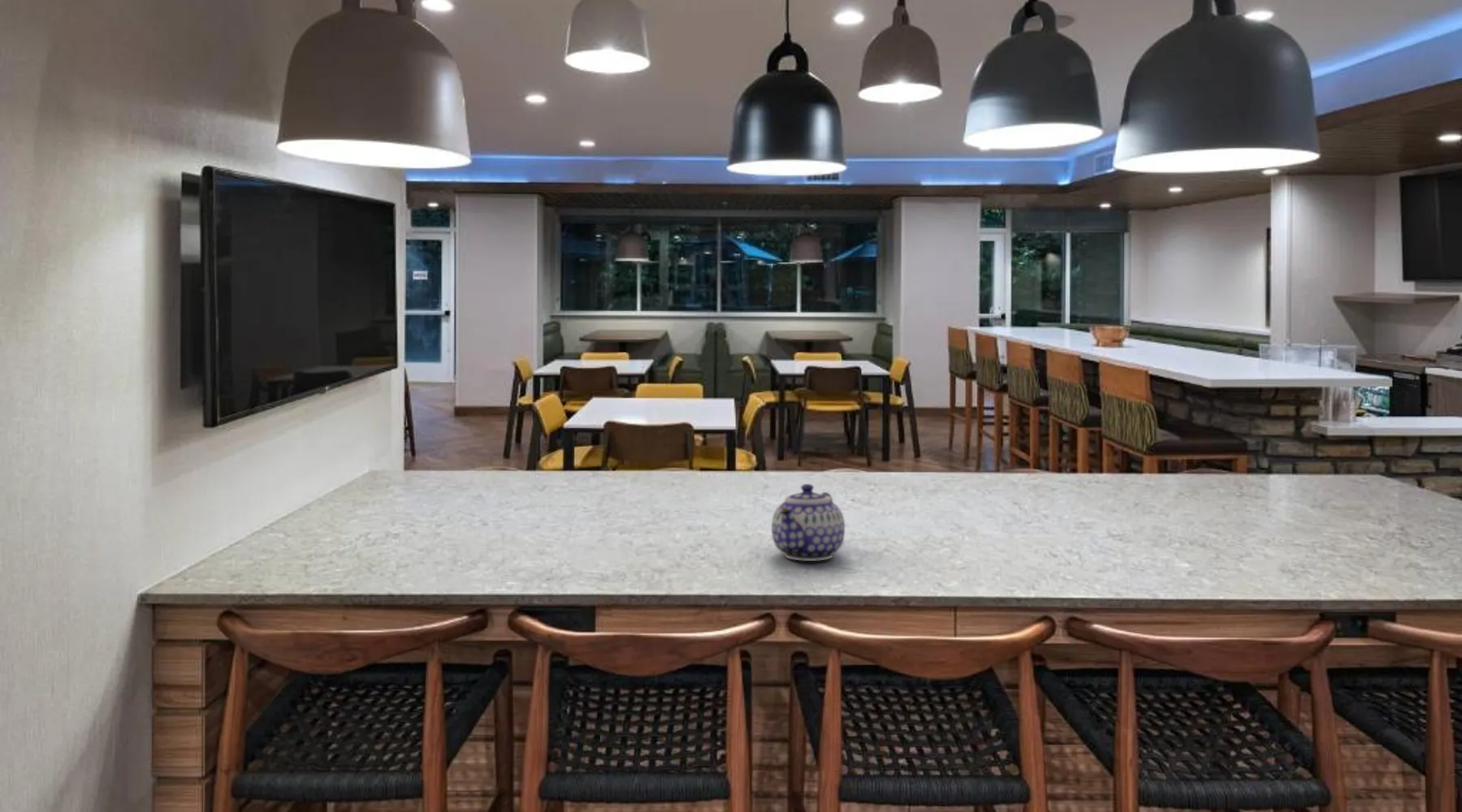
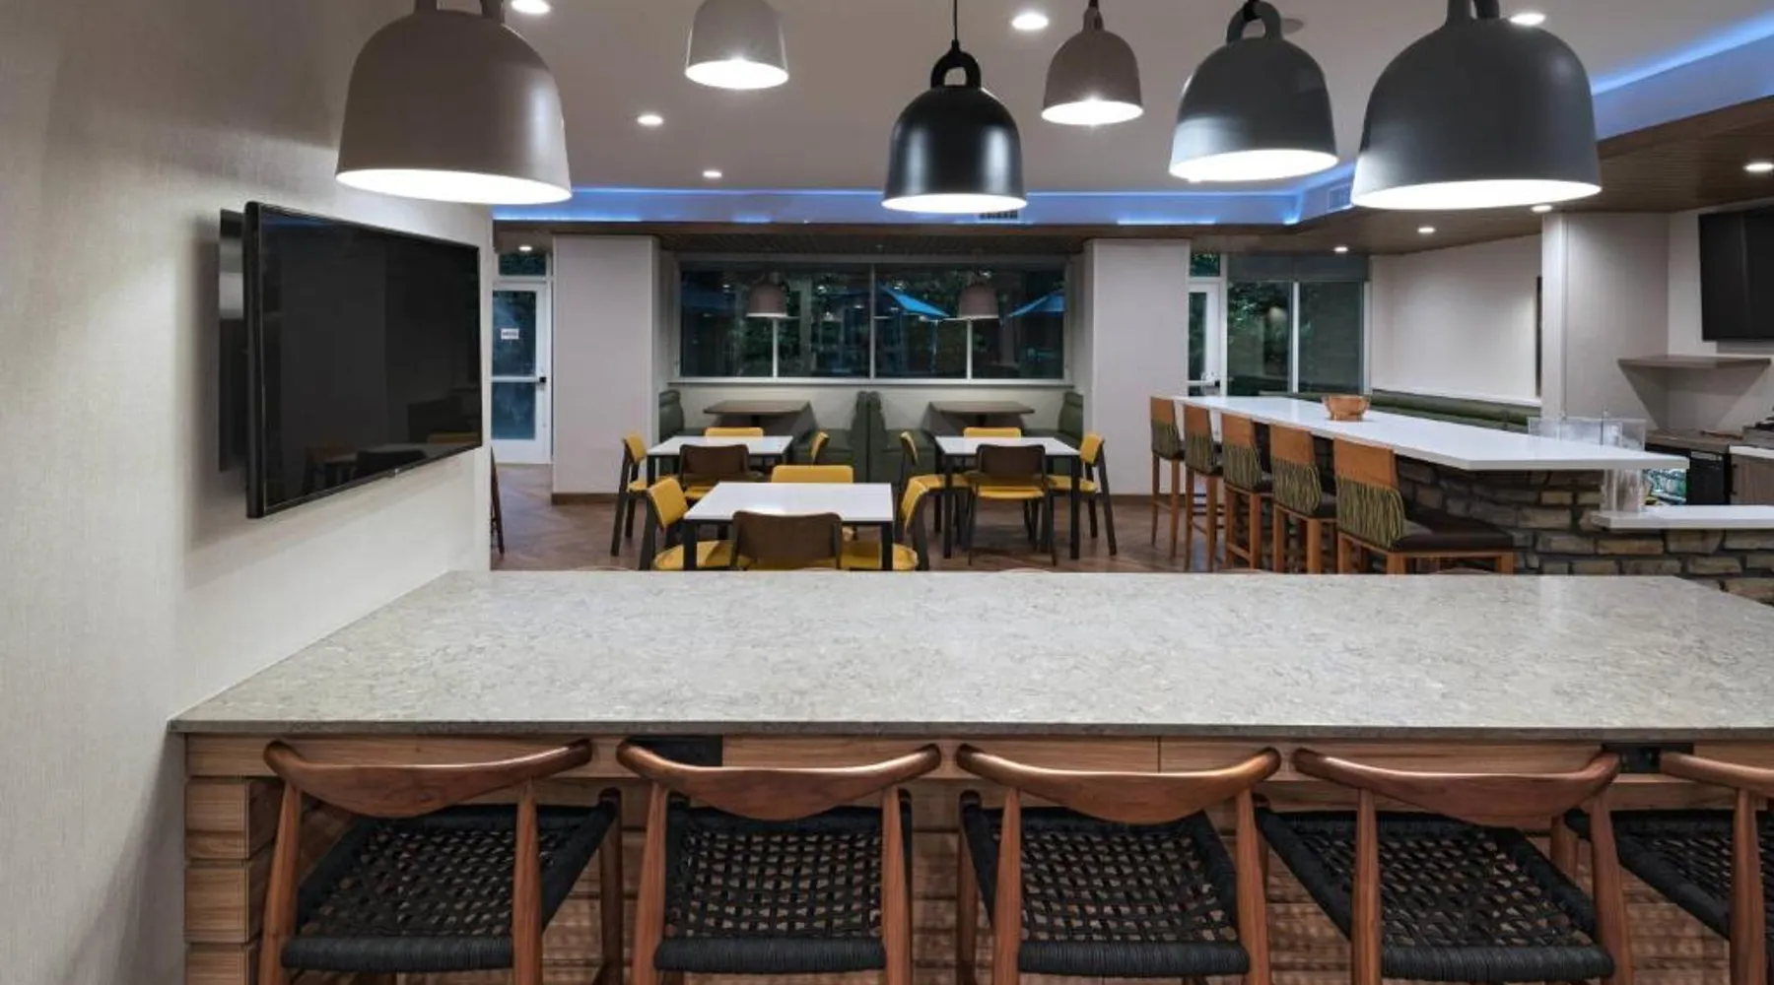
- teapot (807, 520)
